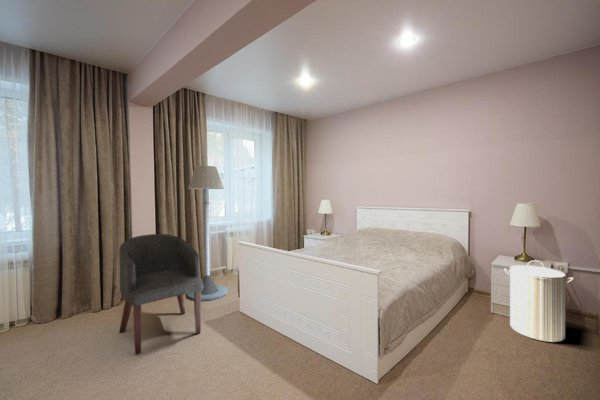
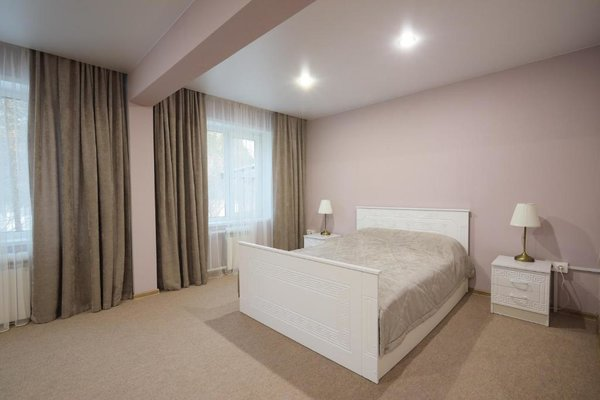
- laundry hamper (536, 296)
- floor lamp (206, 230)
- chair (159, 283)
